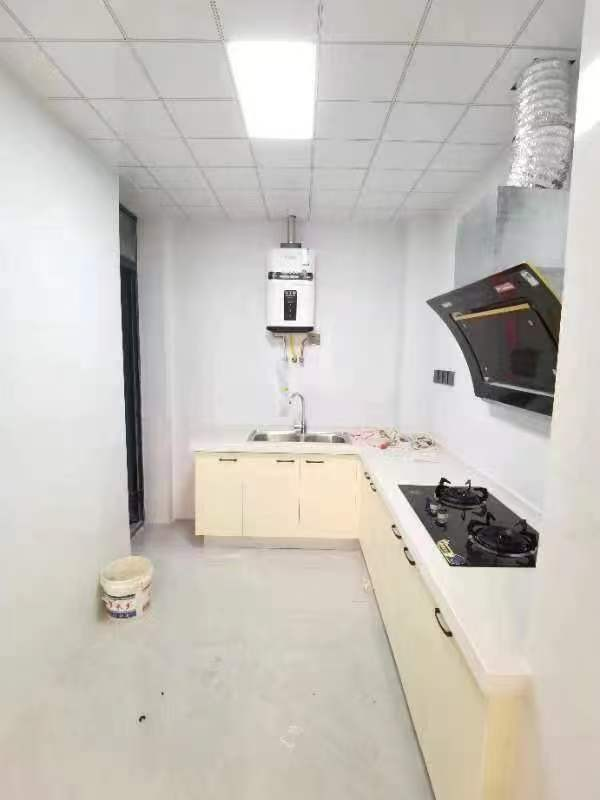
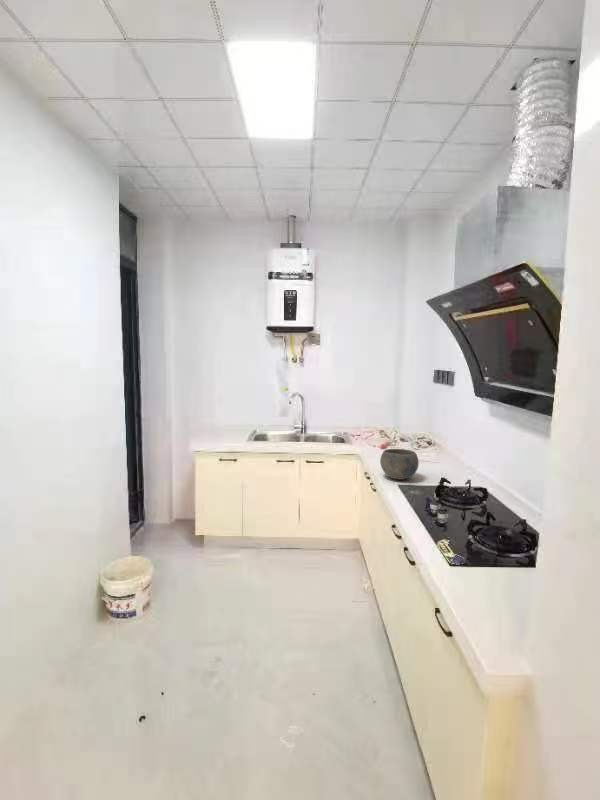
+ bowl (399, 464)
